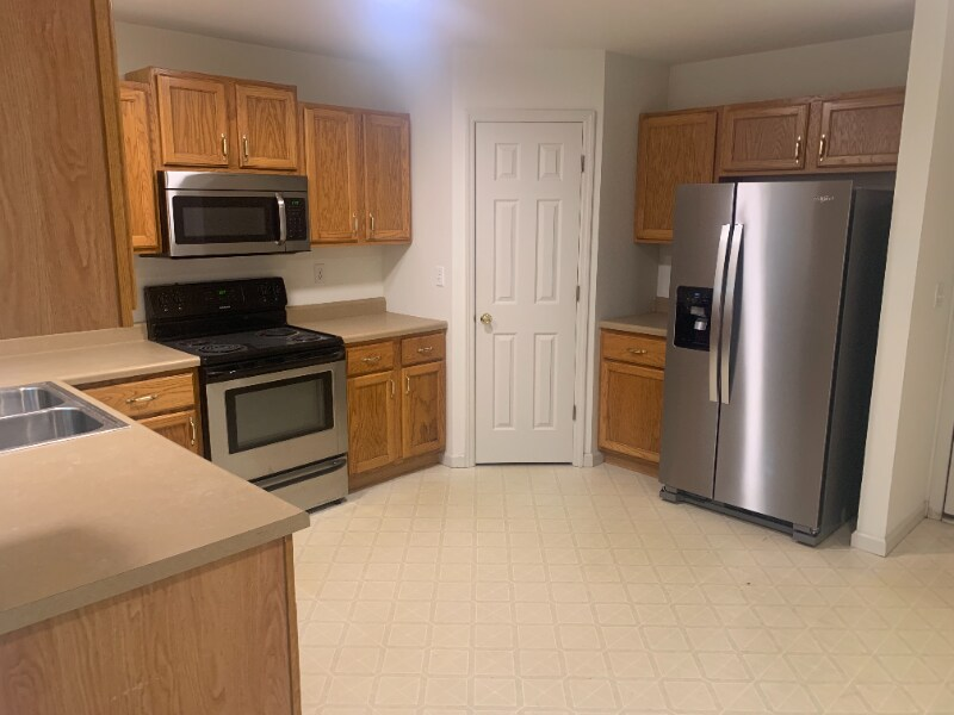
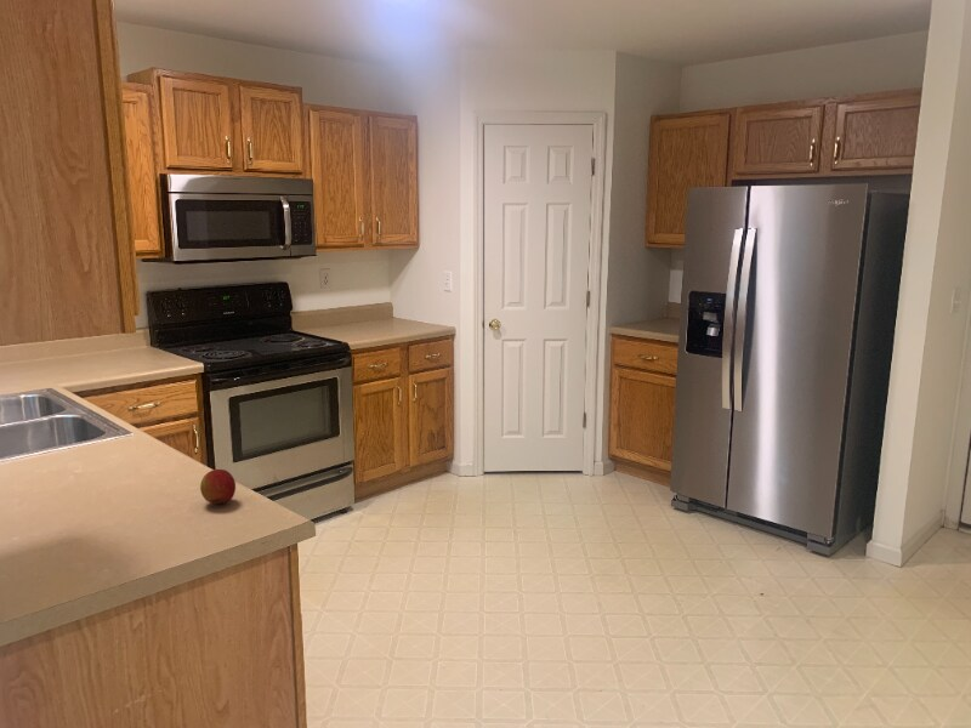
+ apple (217, 487)
